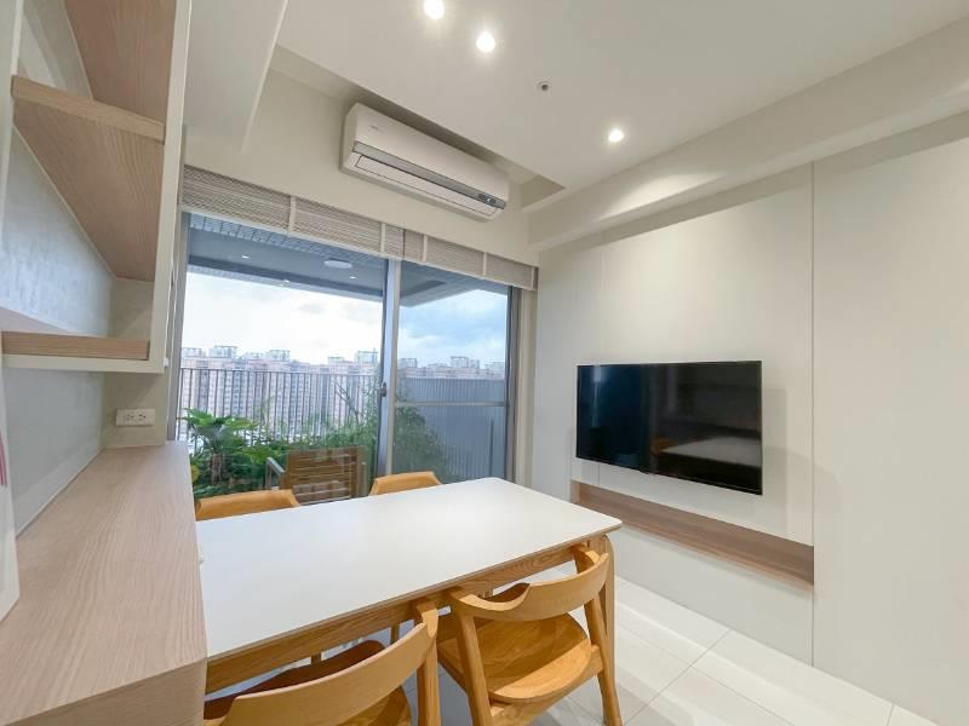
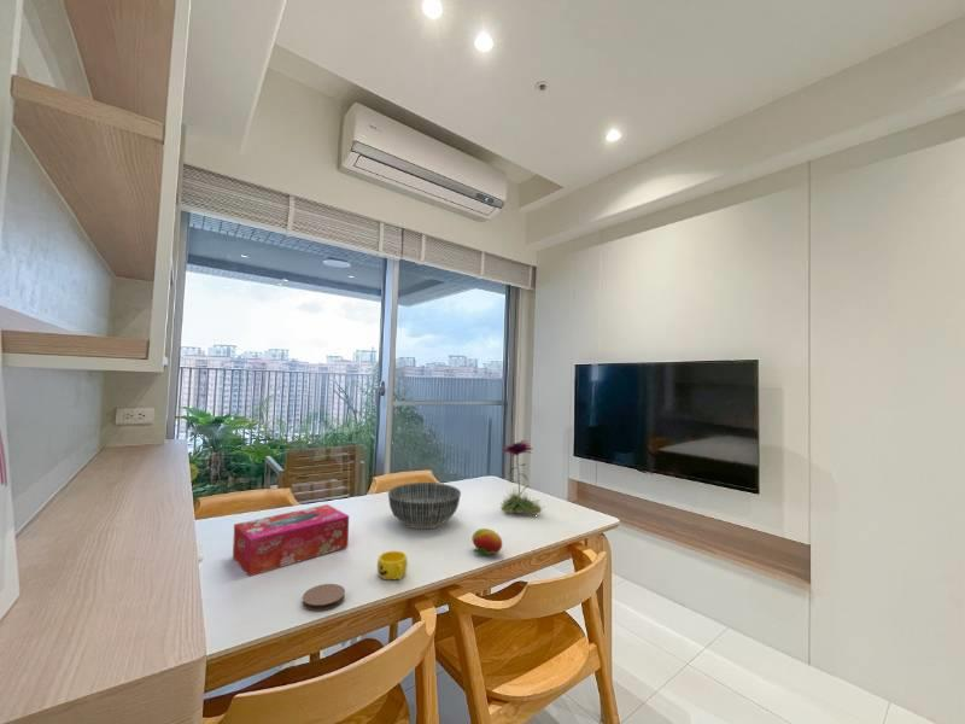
+ flower (519, 474)
+ tissue box (293, 536)
+ cup (393, 567)
+ bowl (423, 506)
+ fruit (486, 541)
+ coaster (323, 596)
